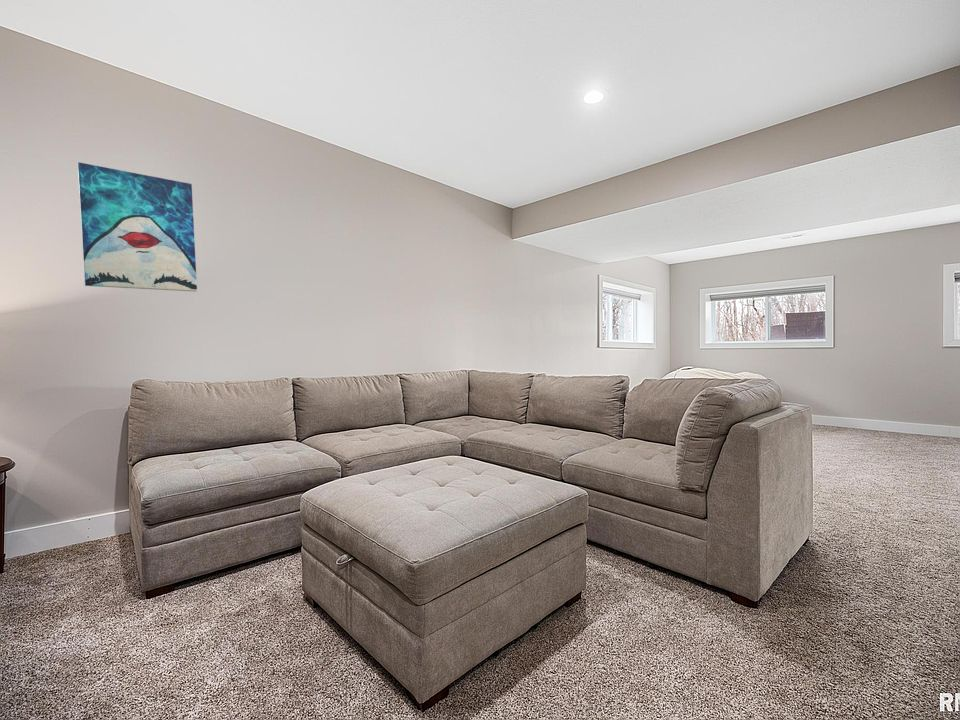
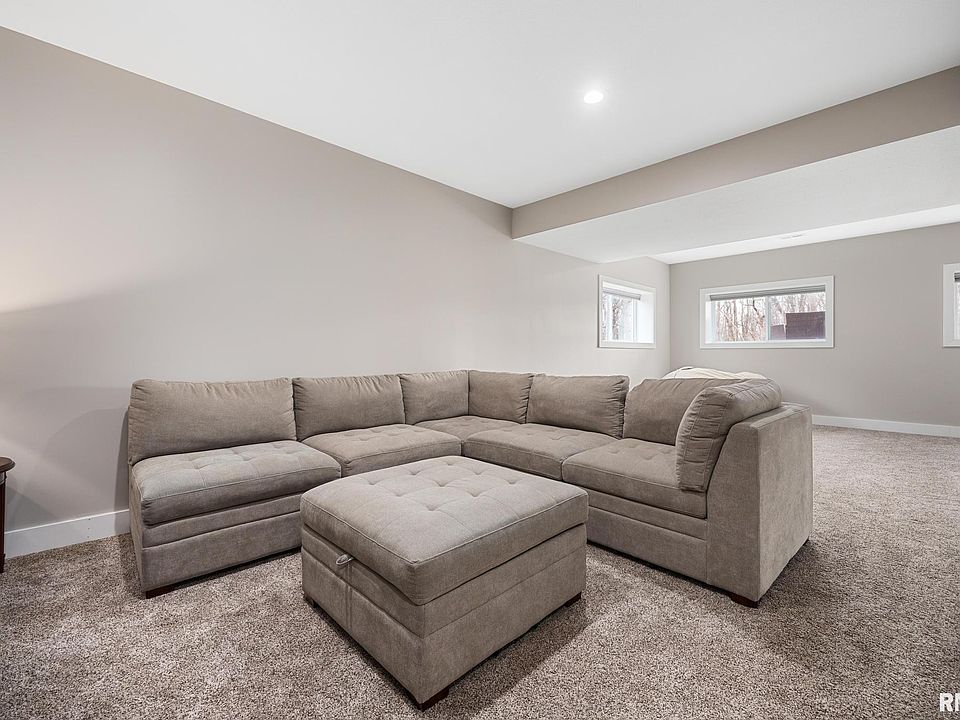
- wall art (141, 231)
